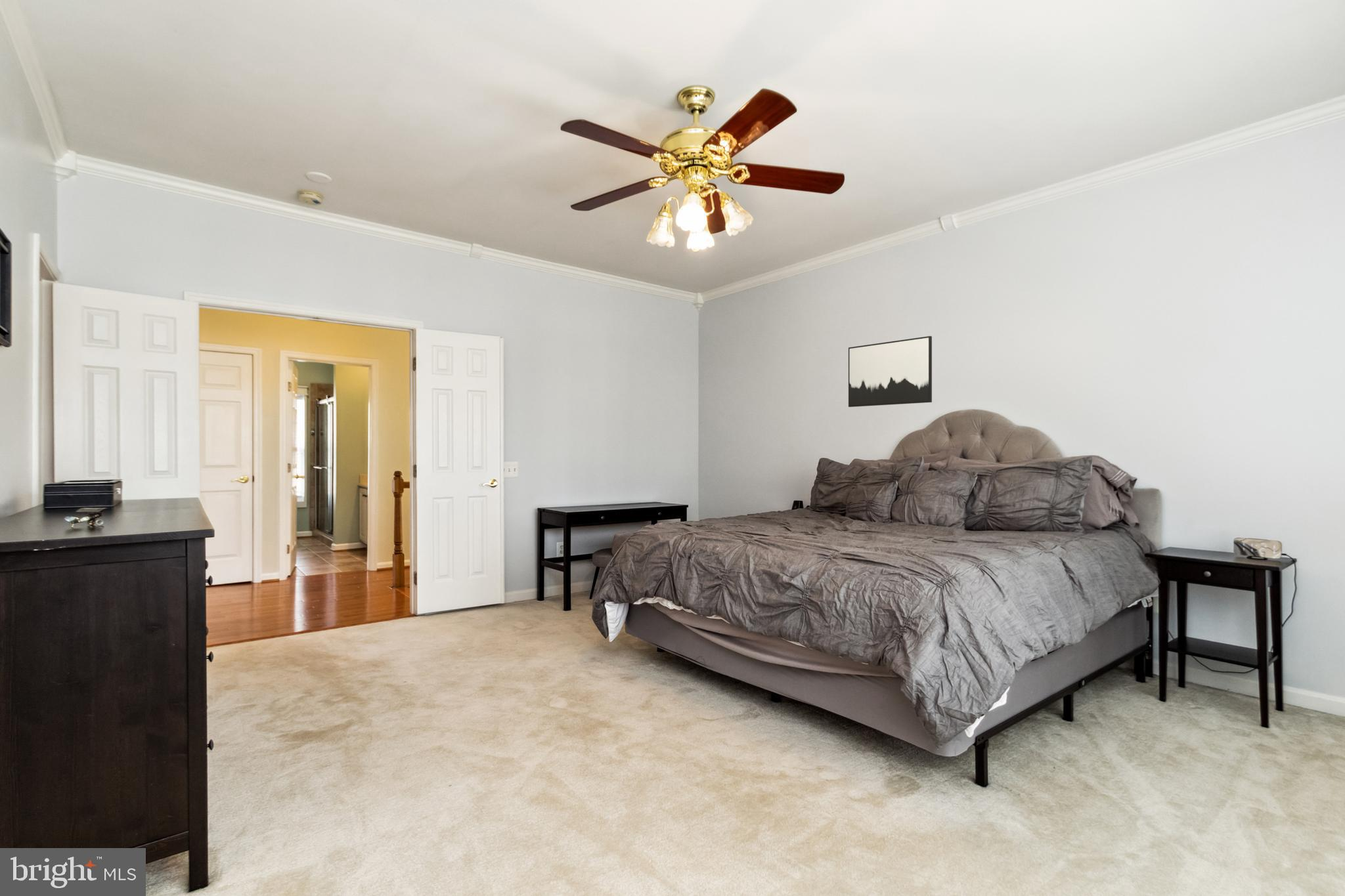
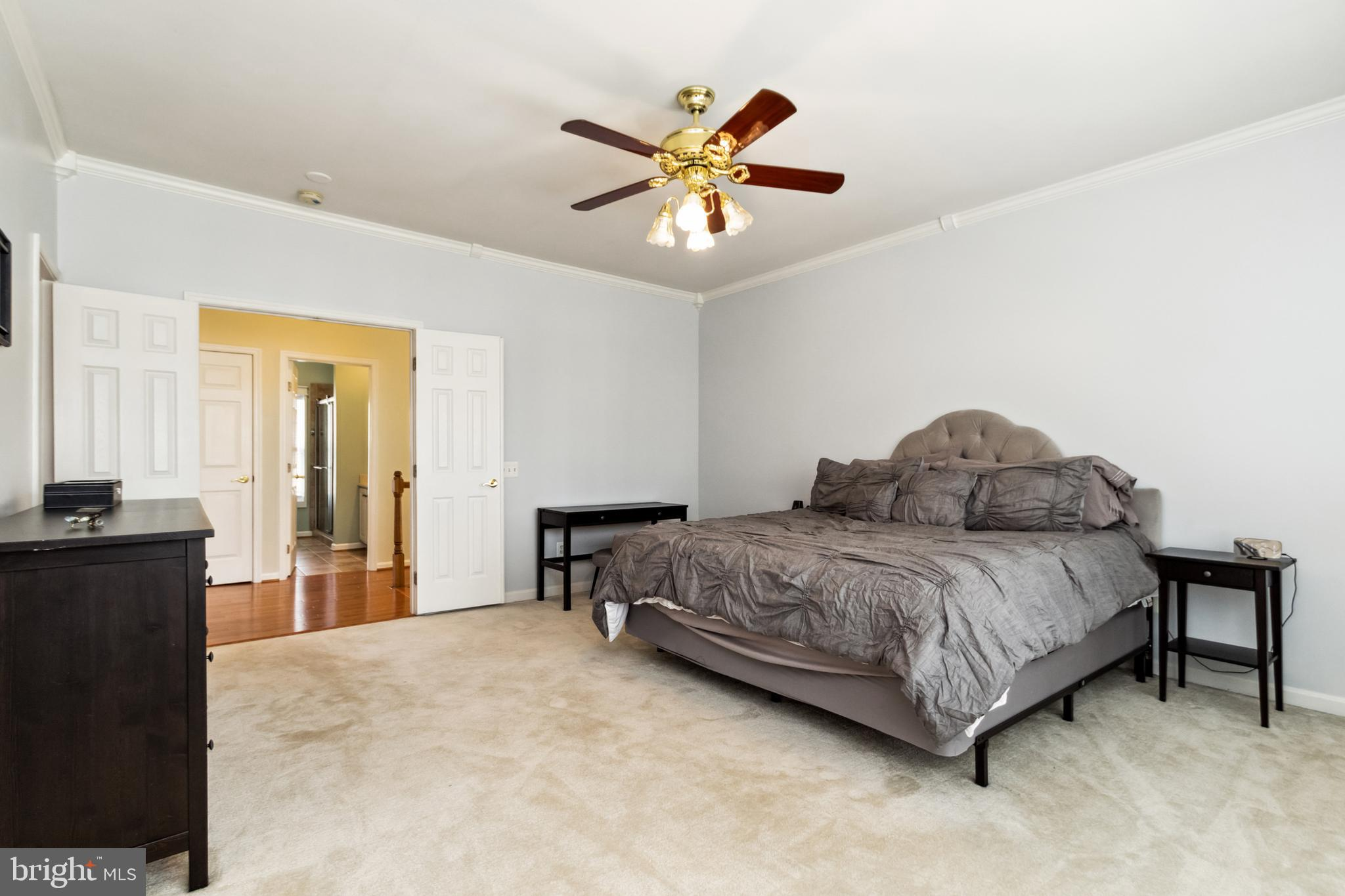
- wall art (887, 373)
